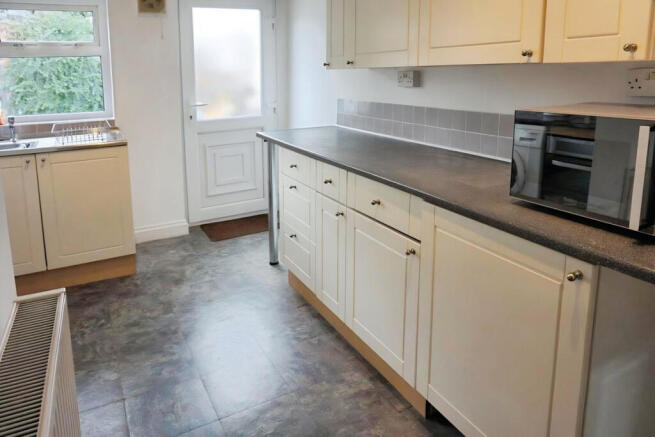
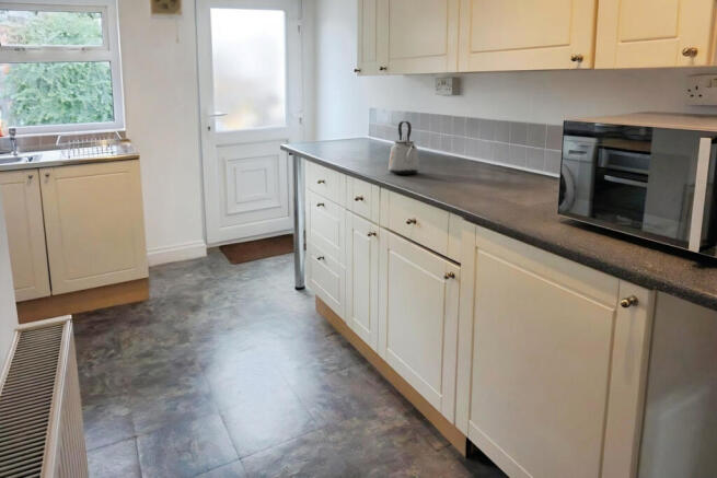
+ kettle (406, 148)
